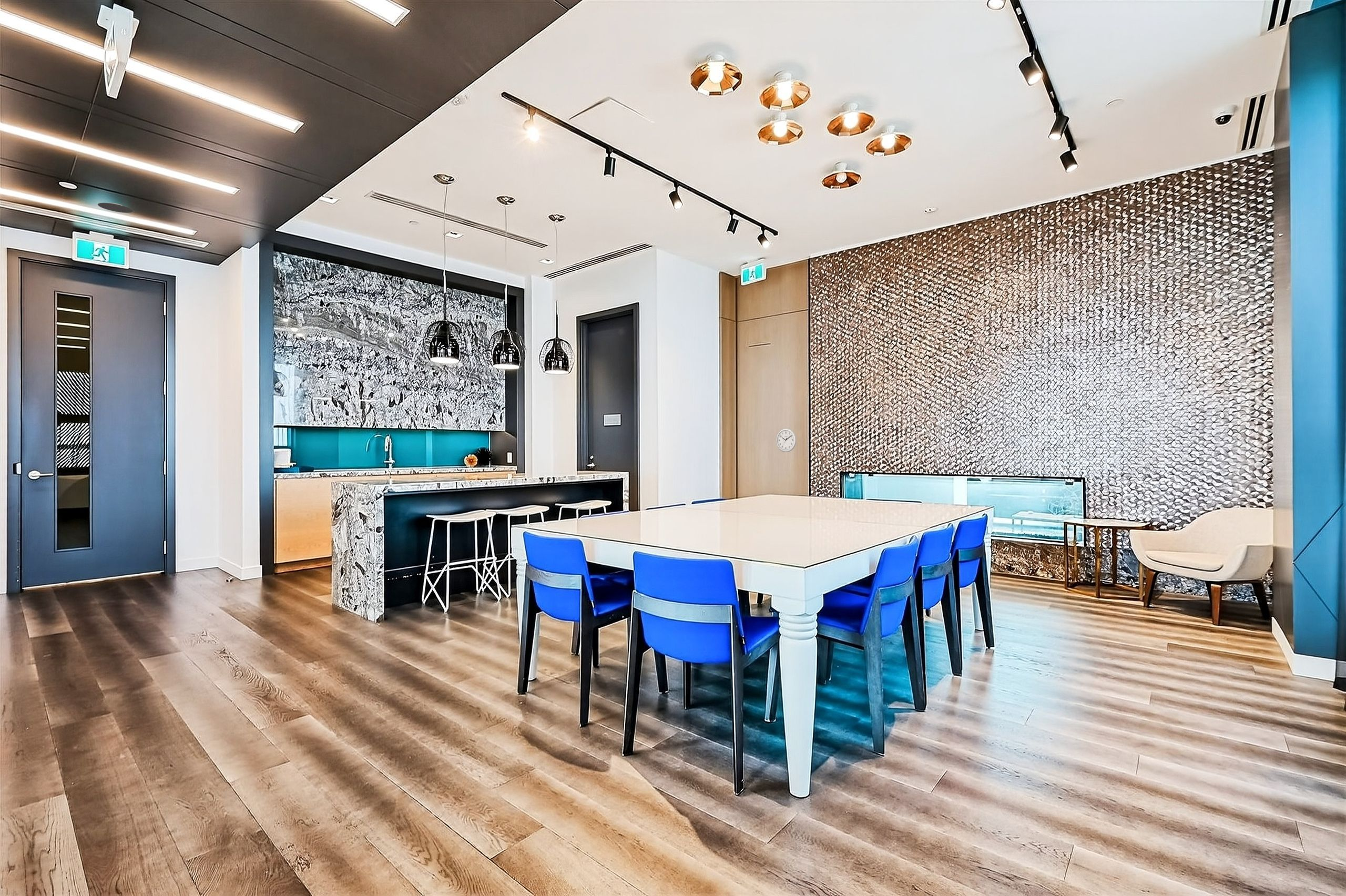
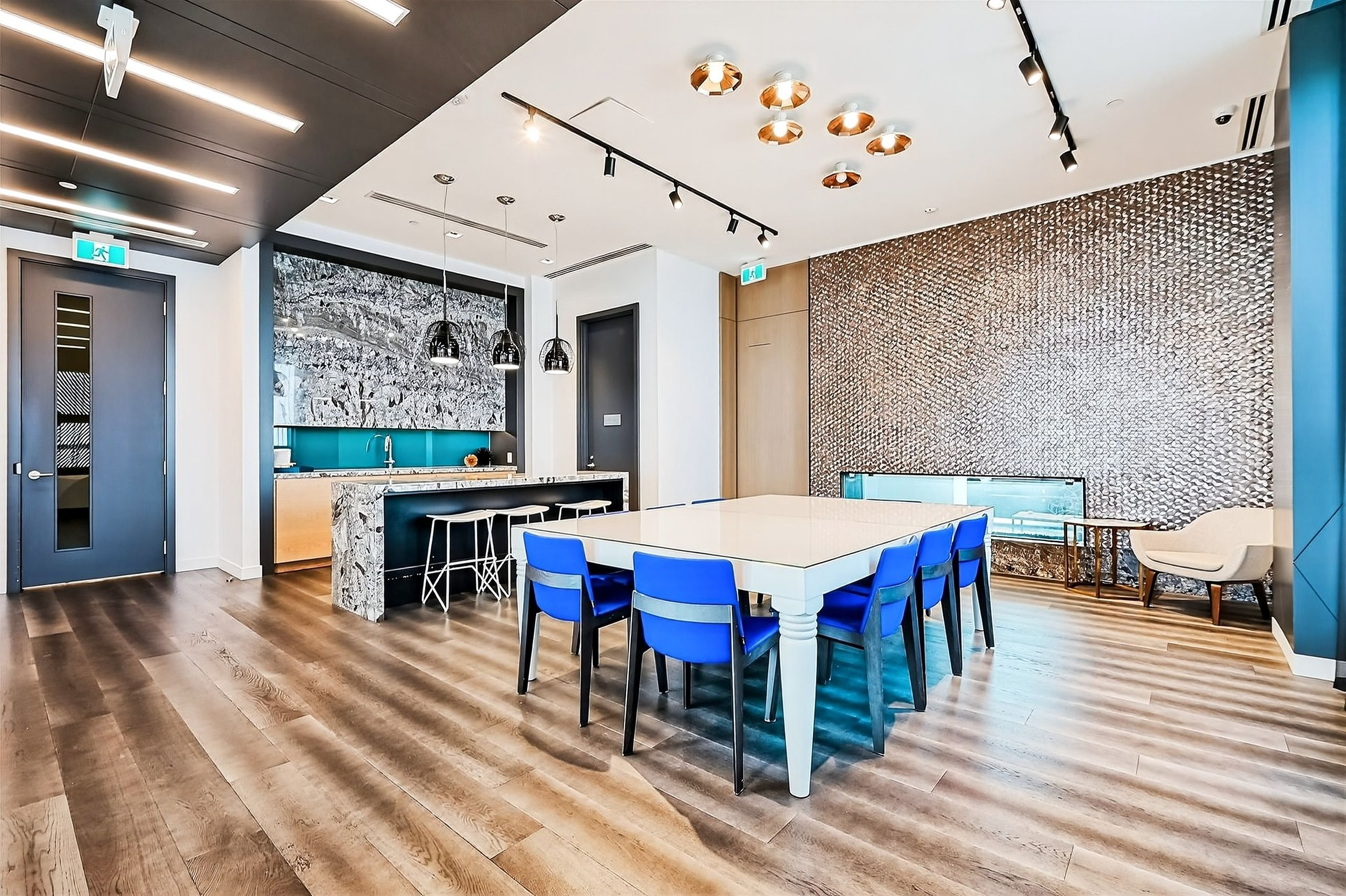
- wall clock (786, 440)
- recessed light (115, 206)
